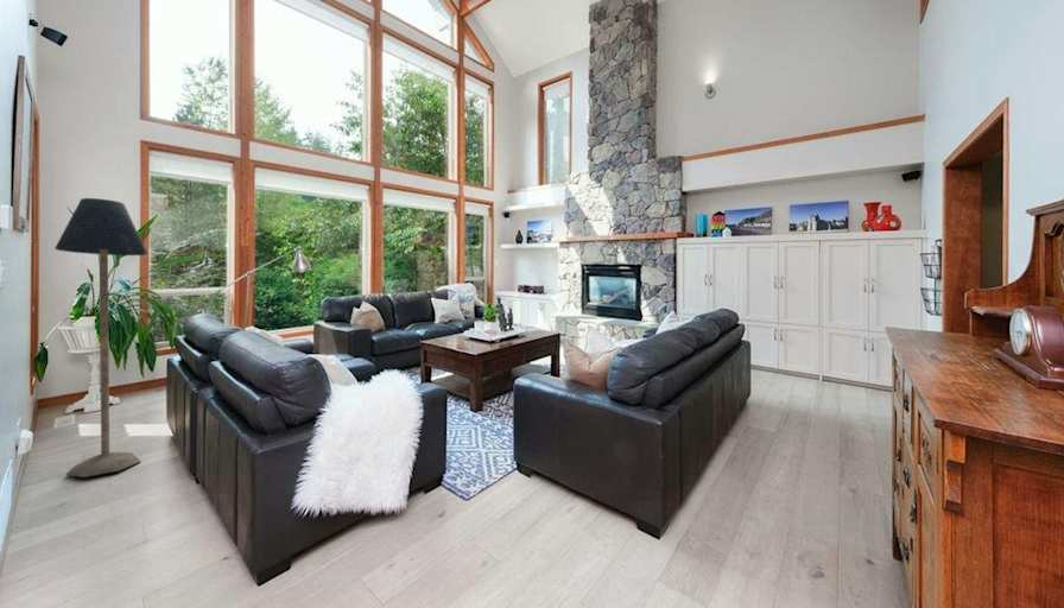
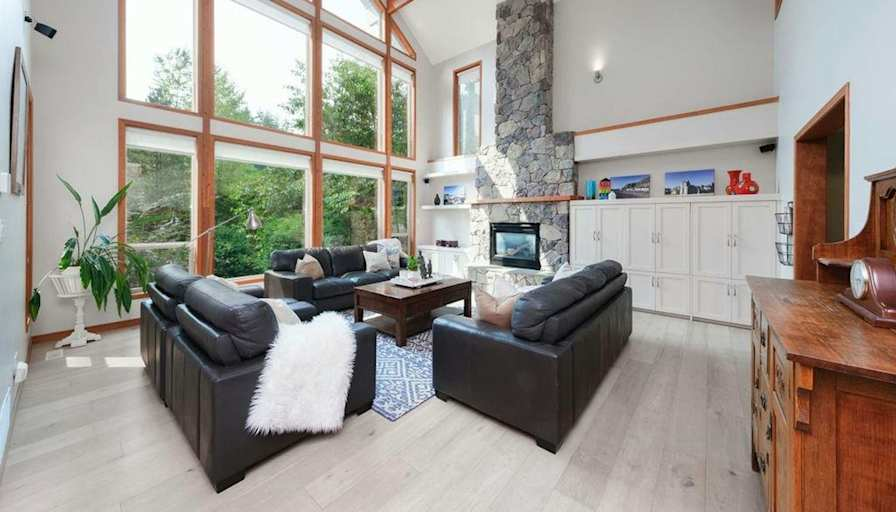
- floor lamp (103, 334)
